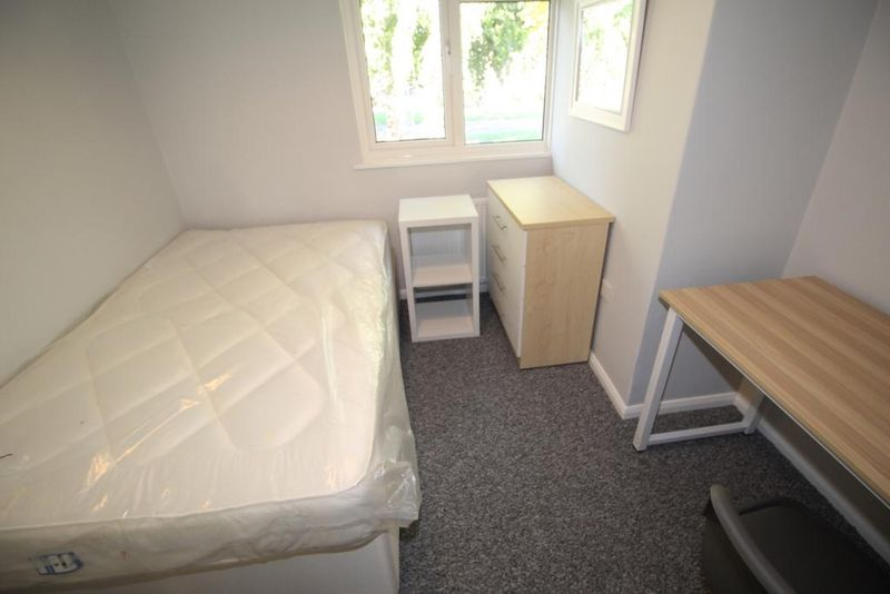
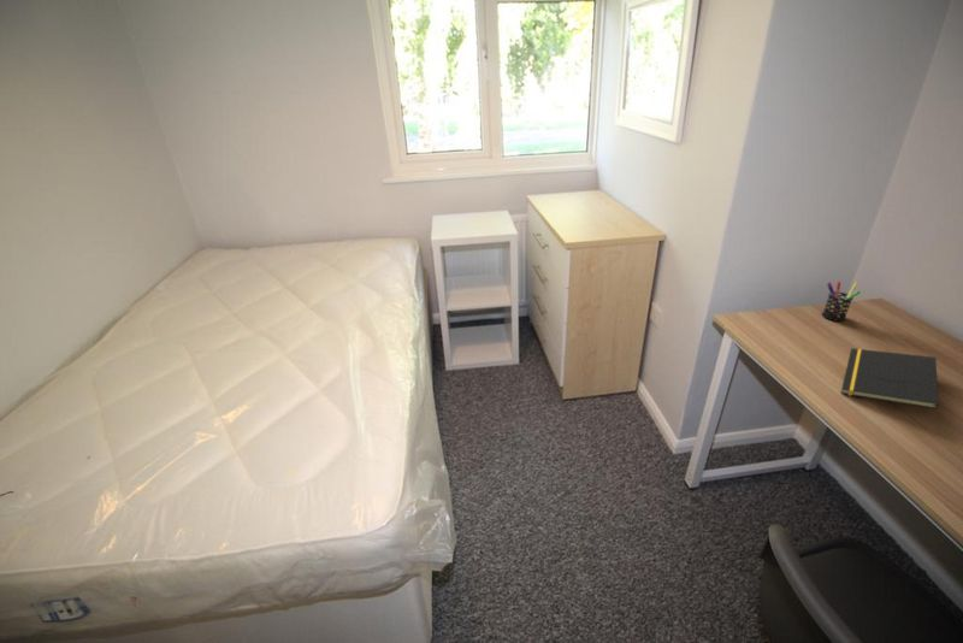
+ pen holder (840, 300)
+ notepad (888, 374)
